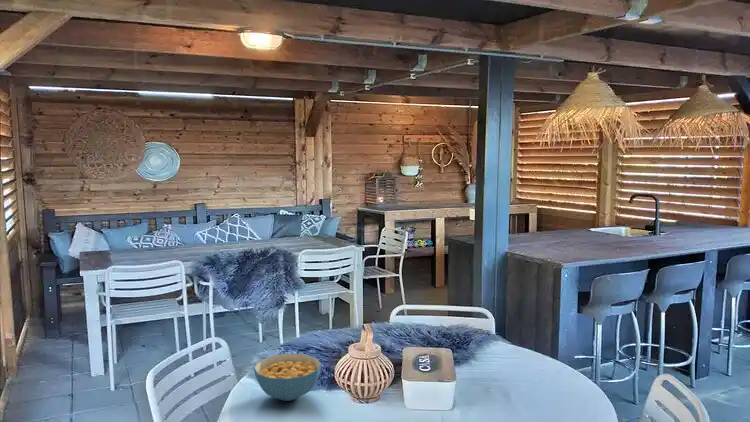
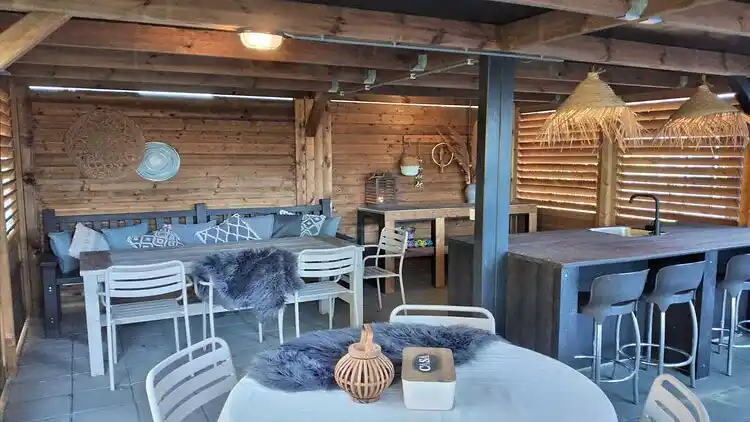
- cereal bowl (288, 381)
